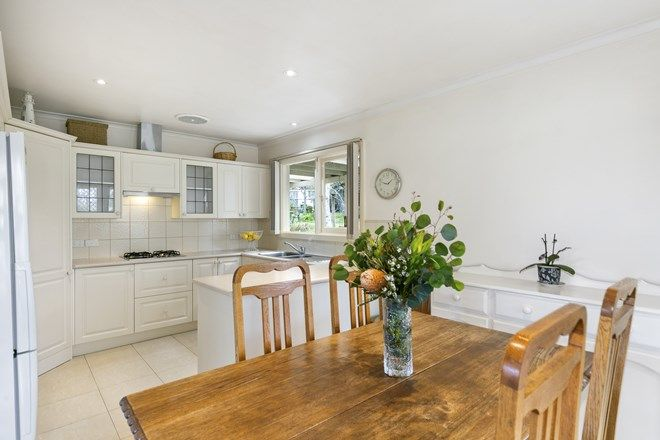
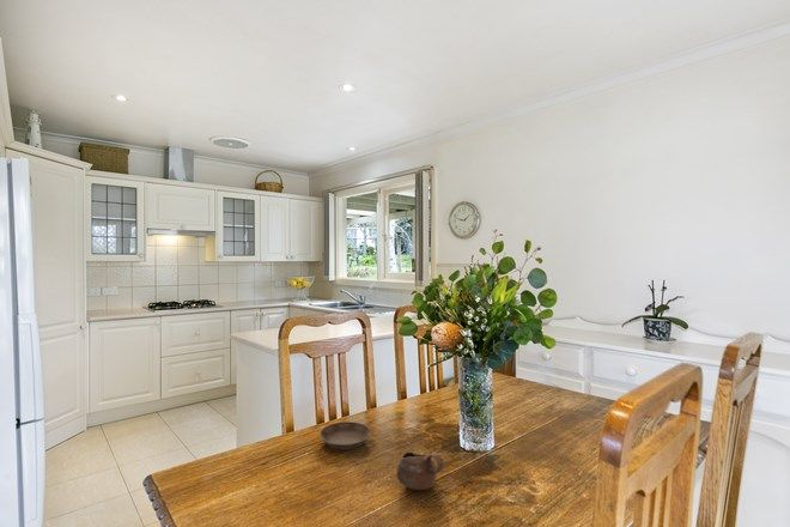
+ cup (418, 467)
+ saucer (345, 436)
